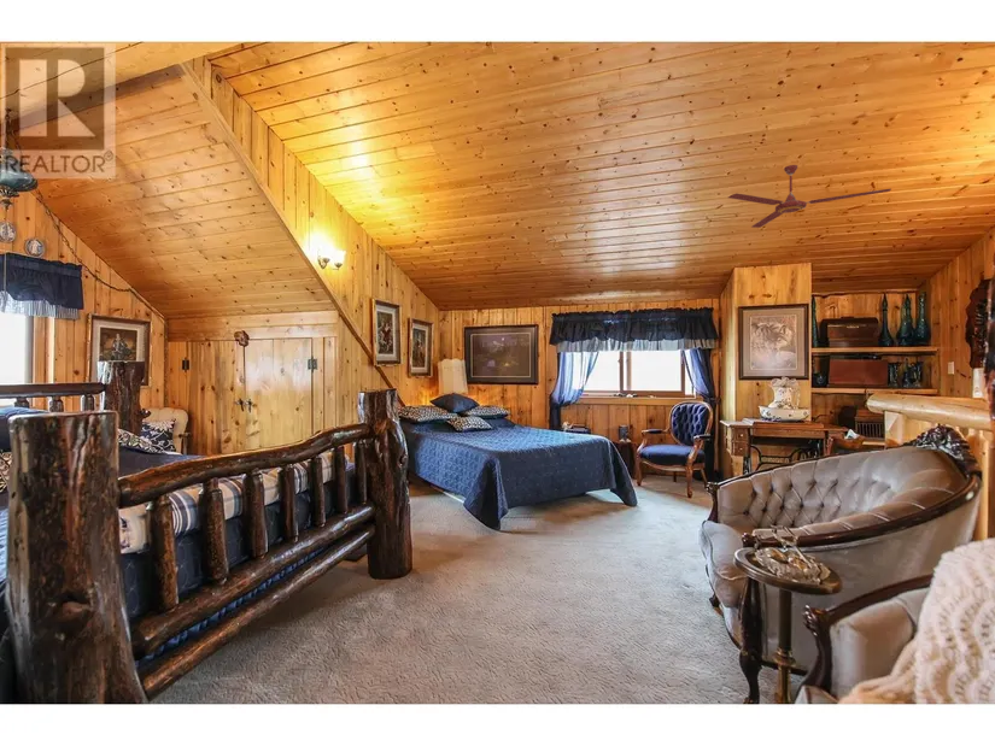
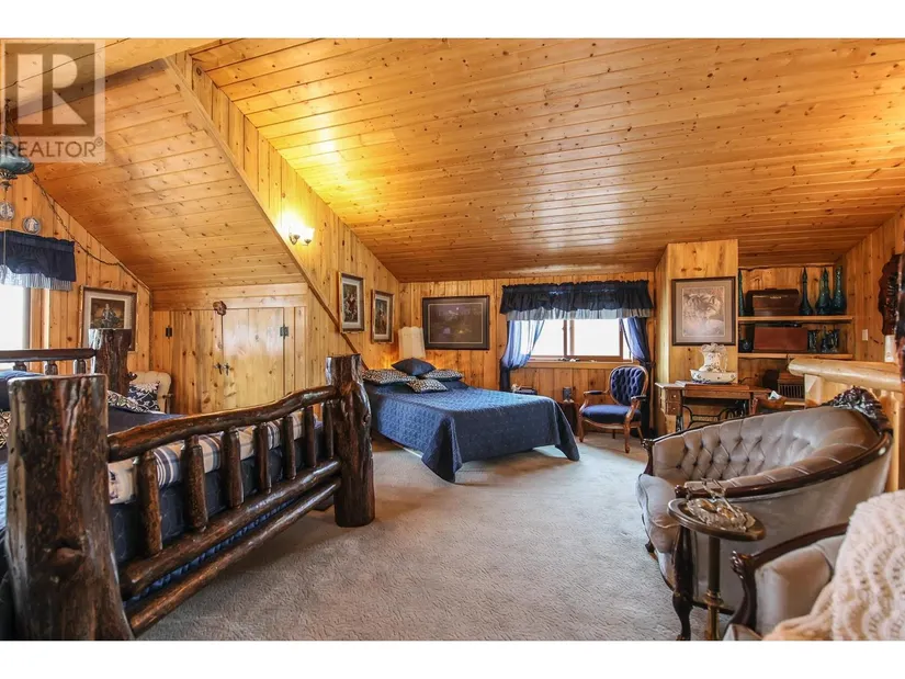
- ceiling fan (810, 200)
